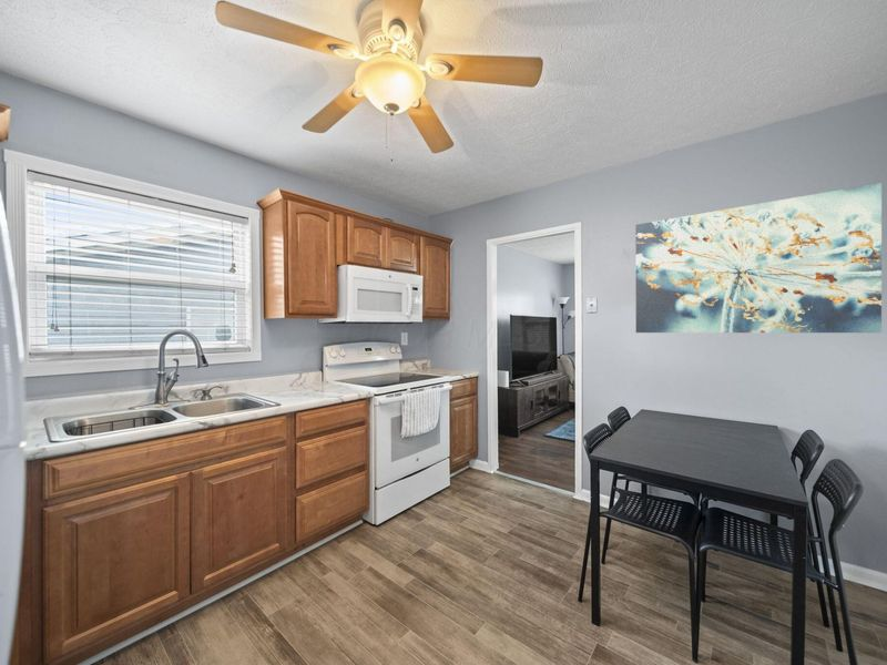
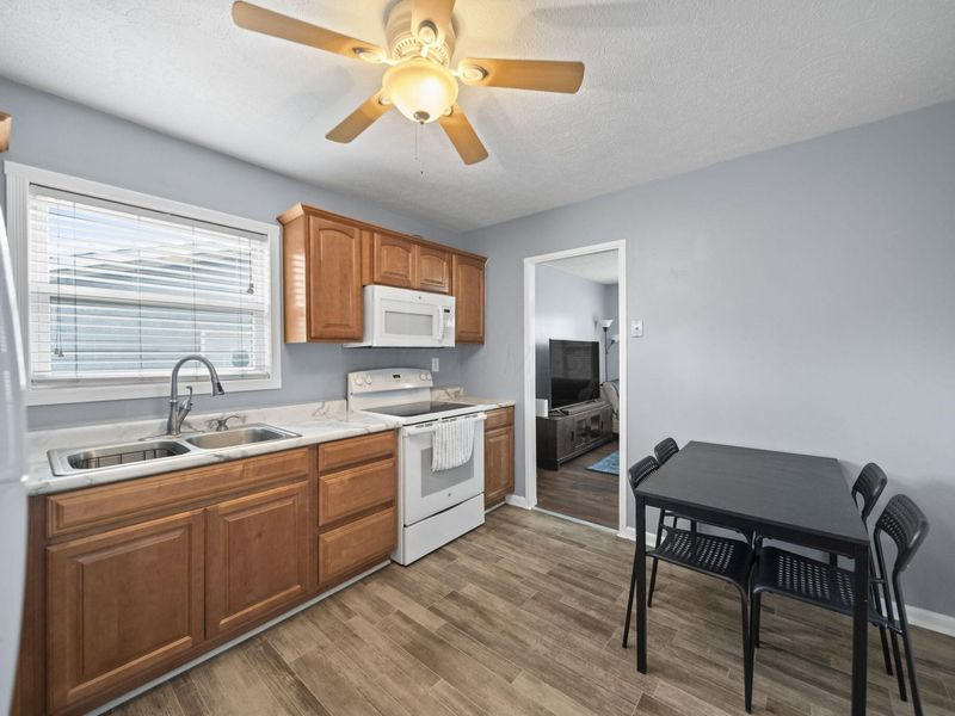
- wall art (738, 269)
